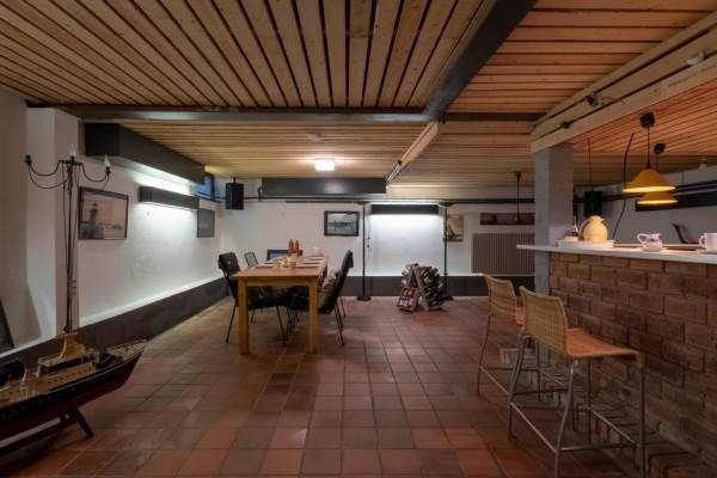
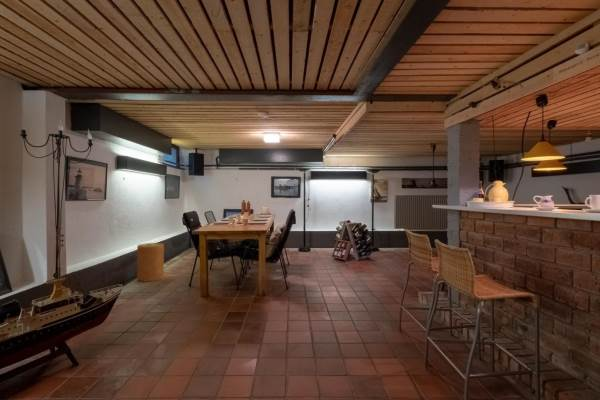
+ basket (150, 261)
